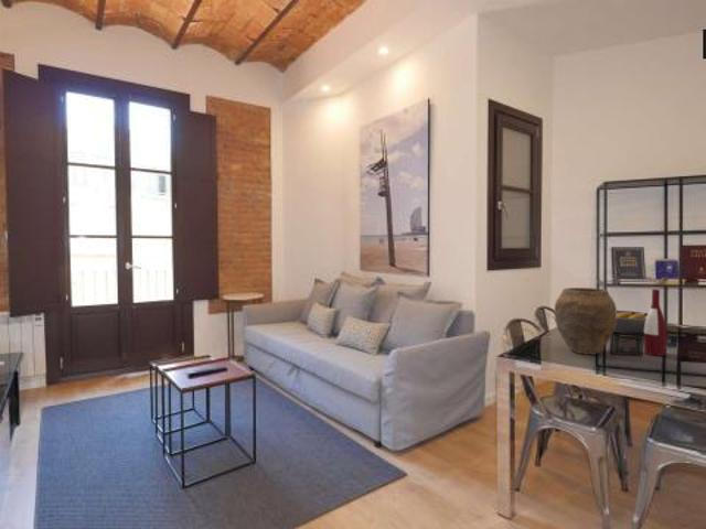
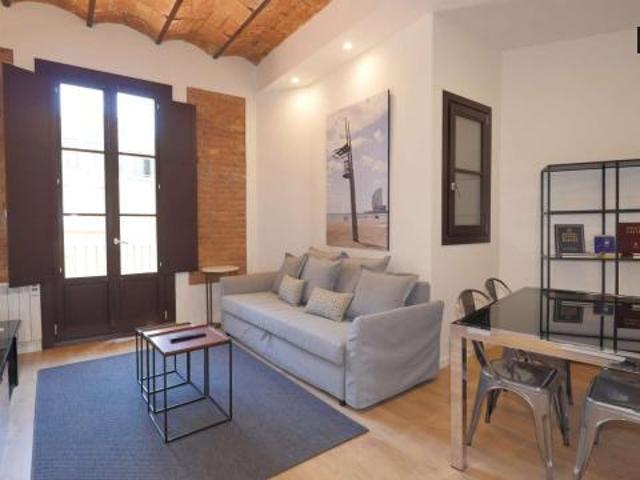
- fruit bowl (623, 320)
- vase (584, 320)
- alcohol (655, 321)
